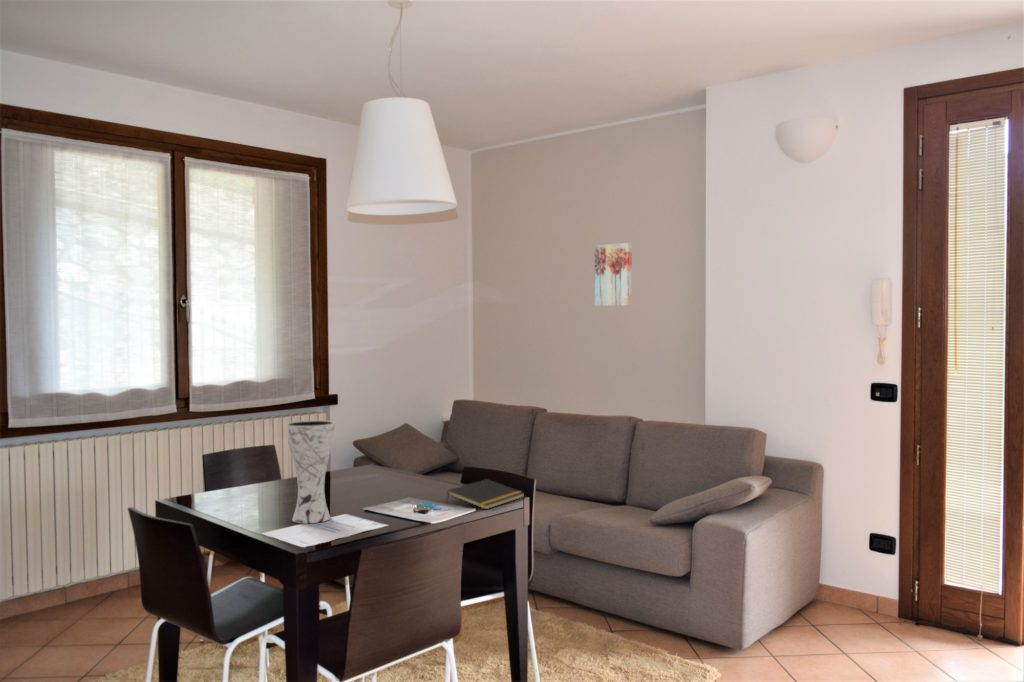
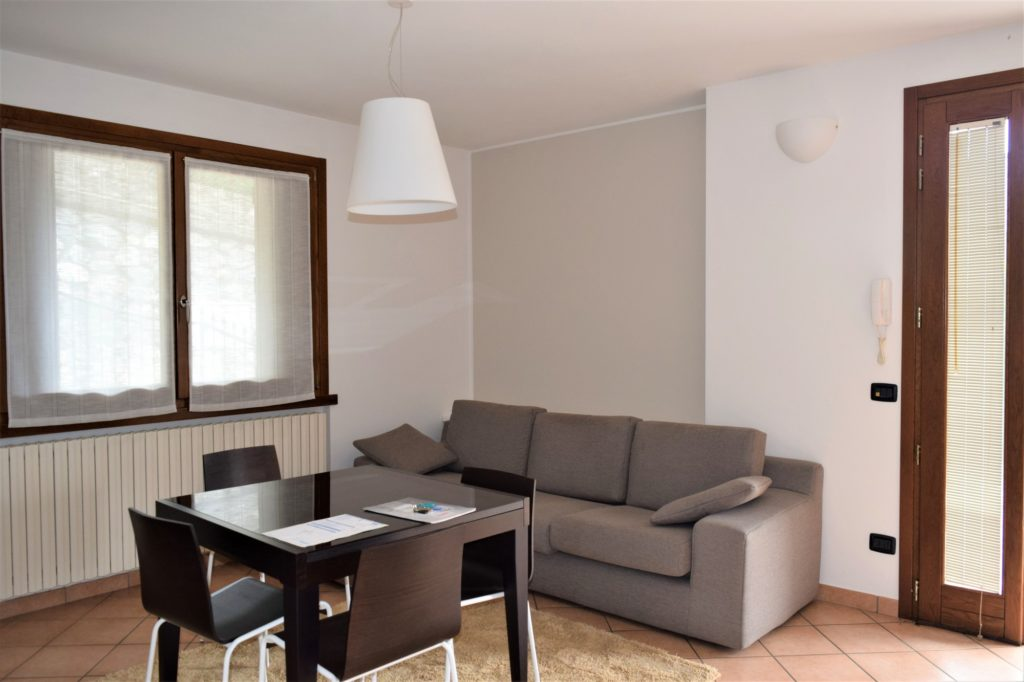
- wall art (612, 274)
- vase (311, 470)
- notepad (486, 493)
